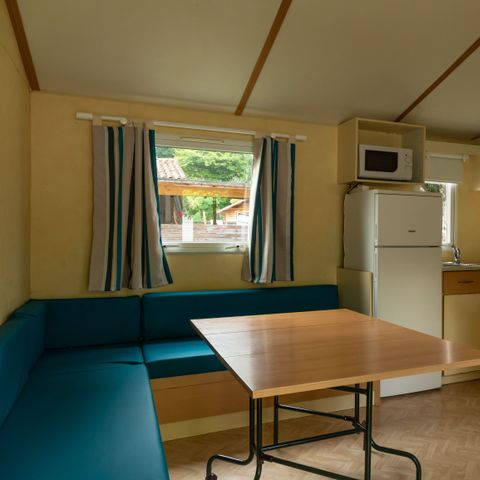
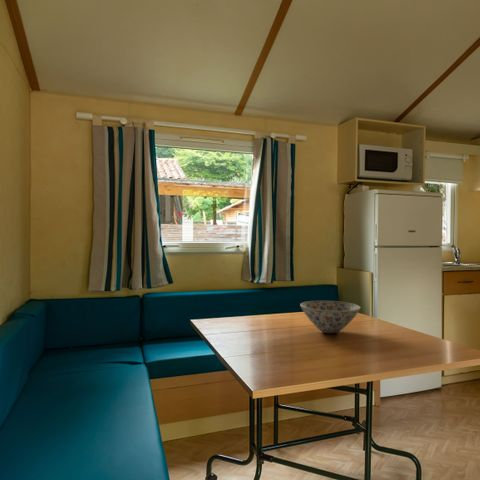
+ bowl (329, 318)
